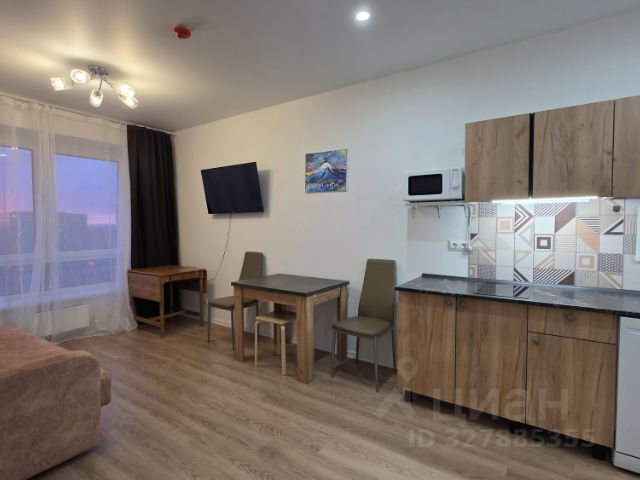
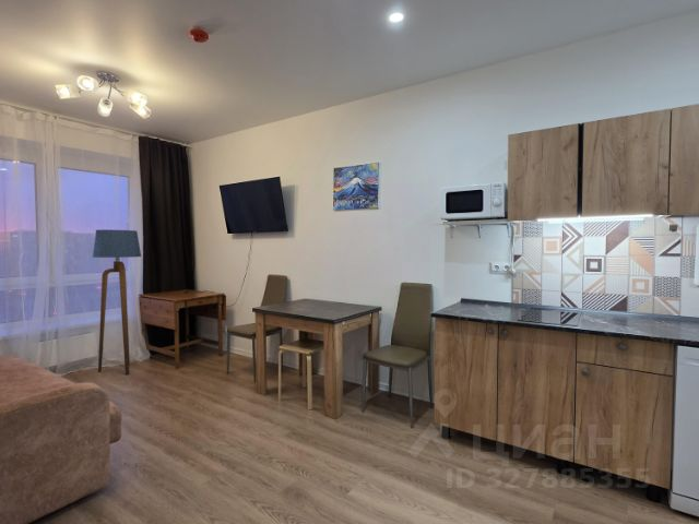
+ floor lamp (121, 300)
